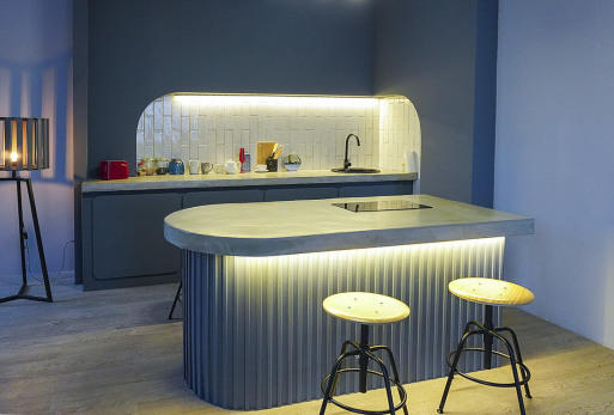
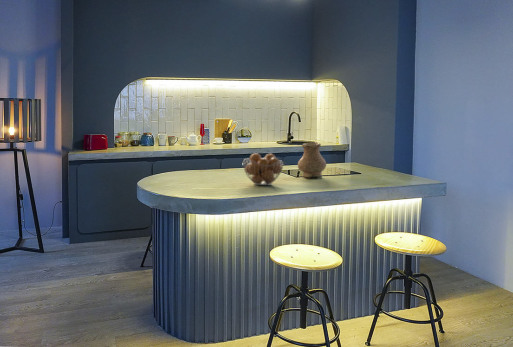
+ vase (312, 160)
+ fruit basket (262, 168)
